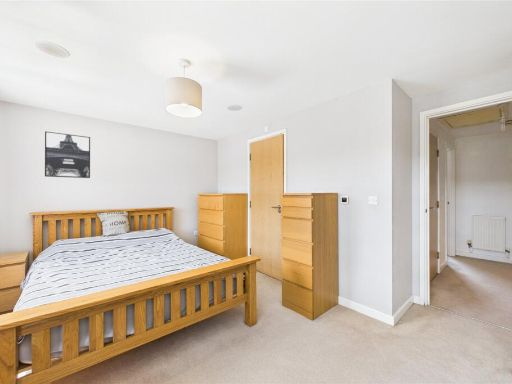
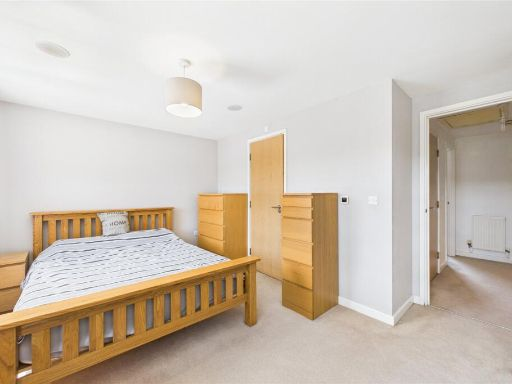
- wall art (68, 155)
